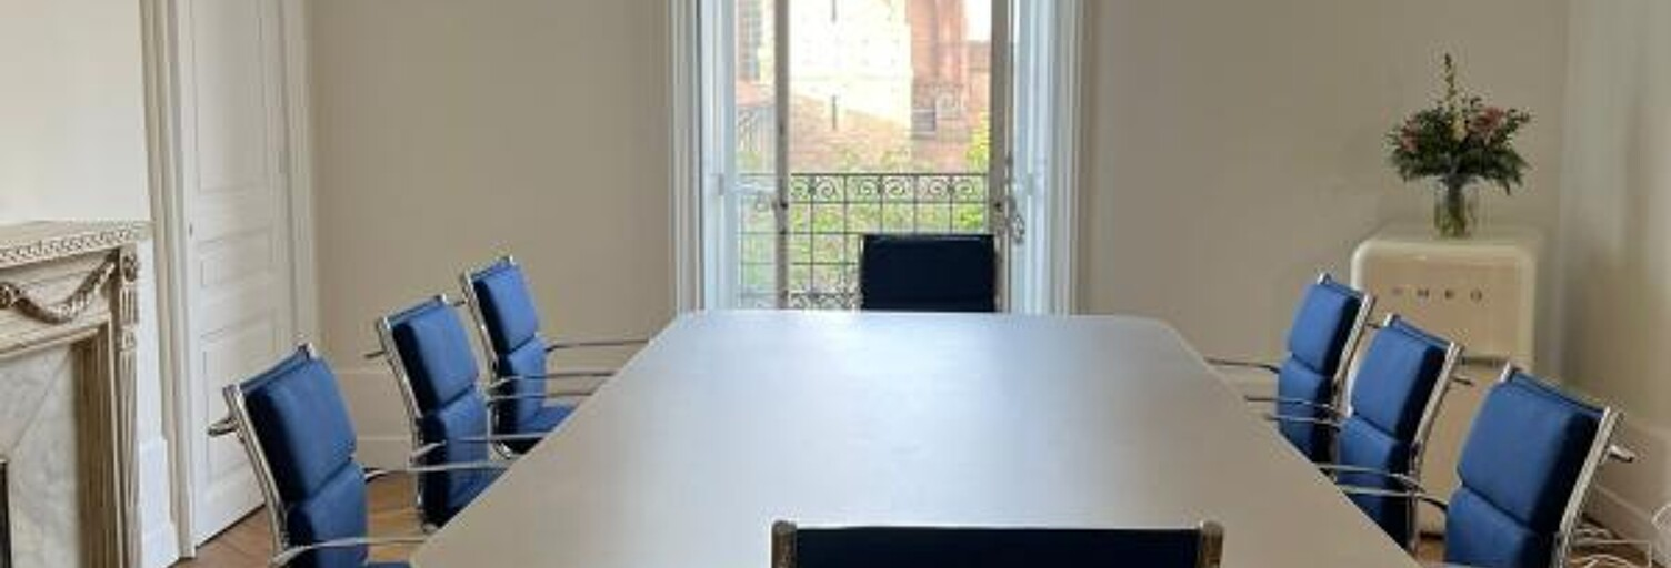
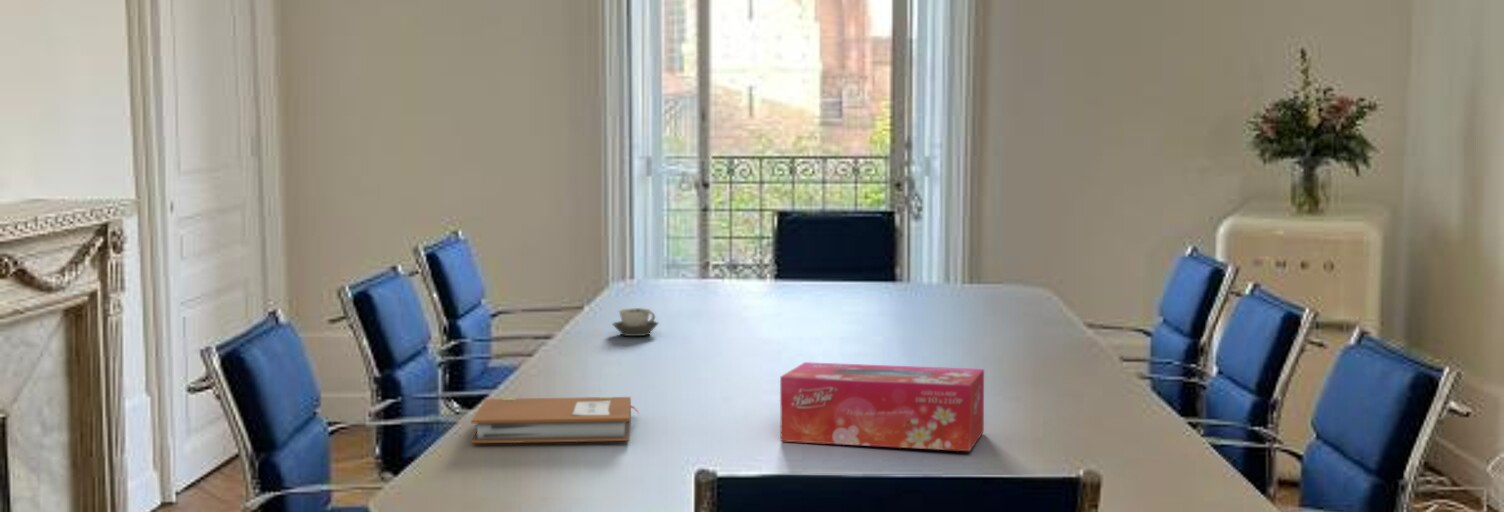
+ cup (635, 322)
+ tissue box (883, 404)
+ notebook (559, 418)
